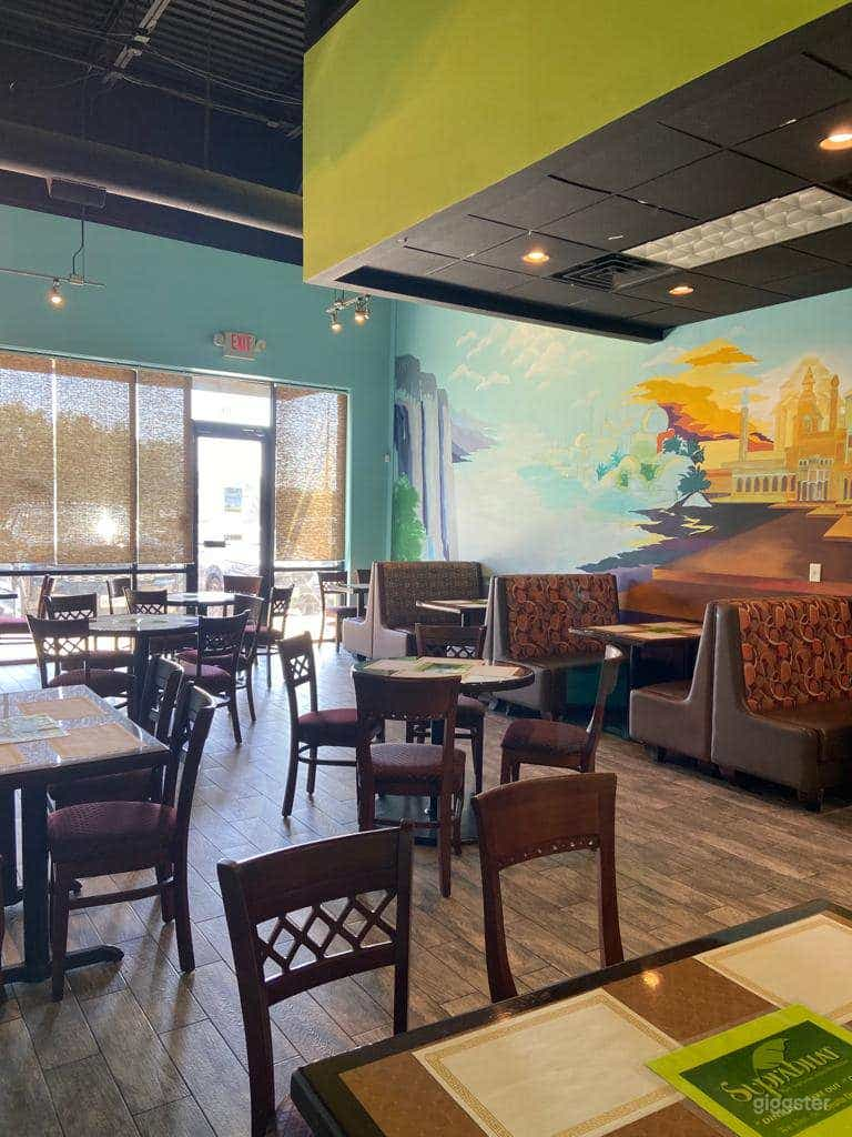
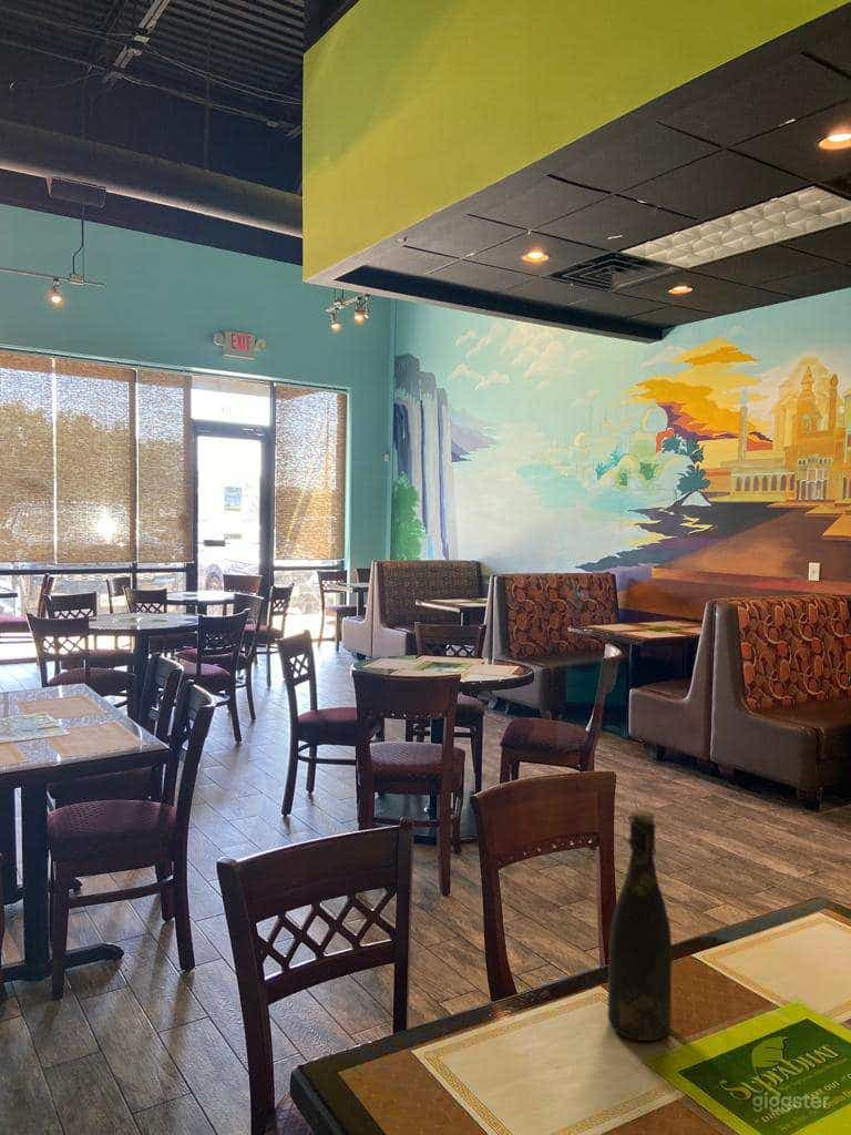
+ bottle (640, 920)
